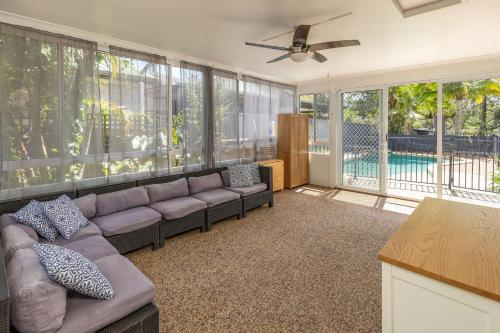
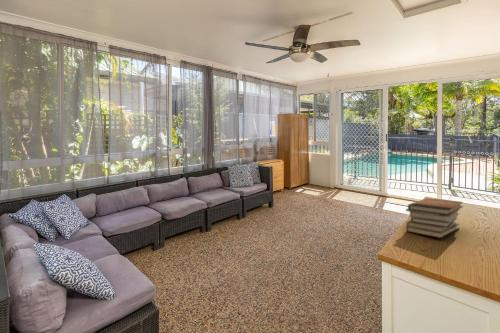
+ book stack (434, 216)
